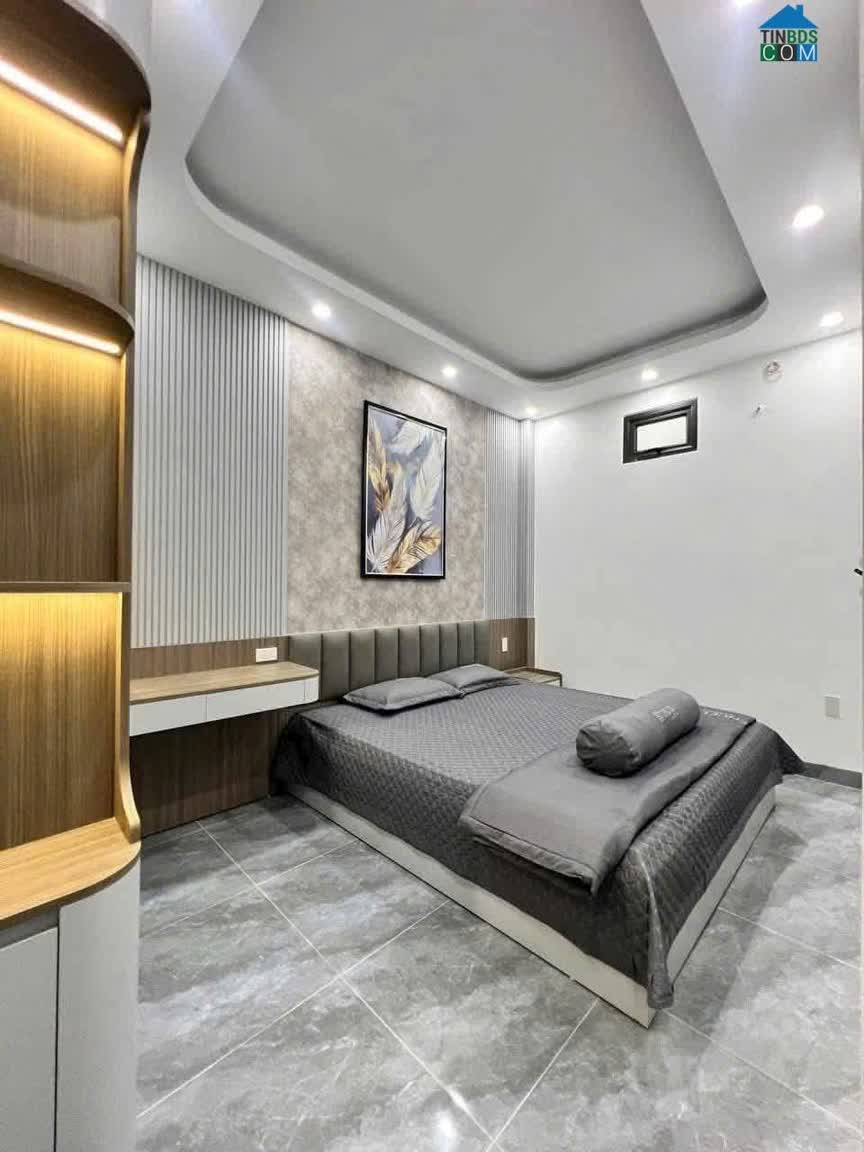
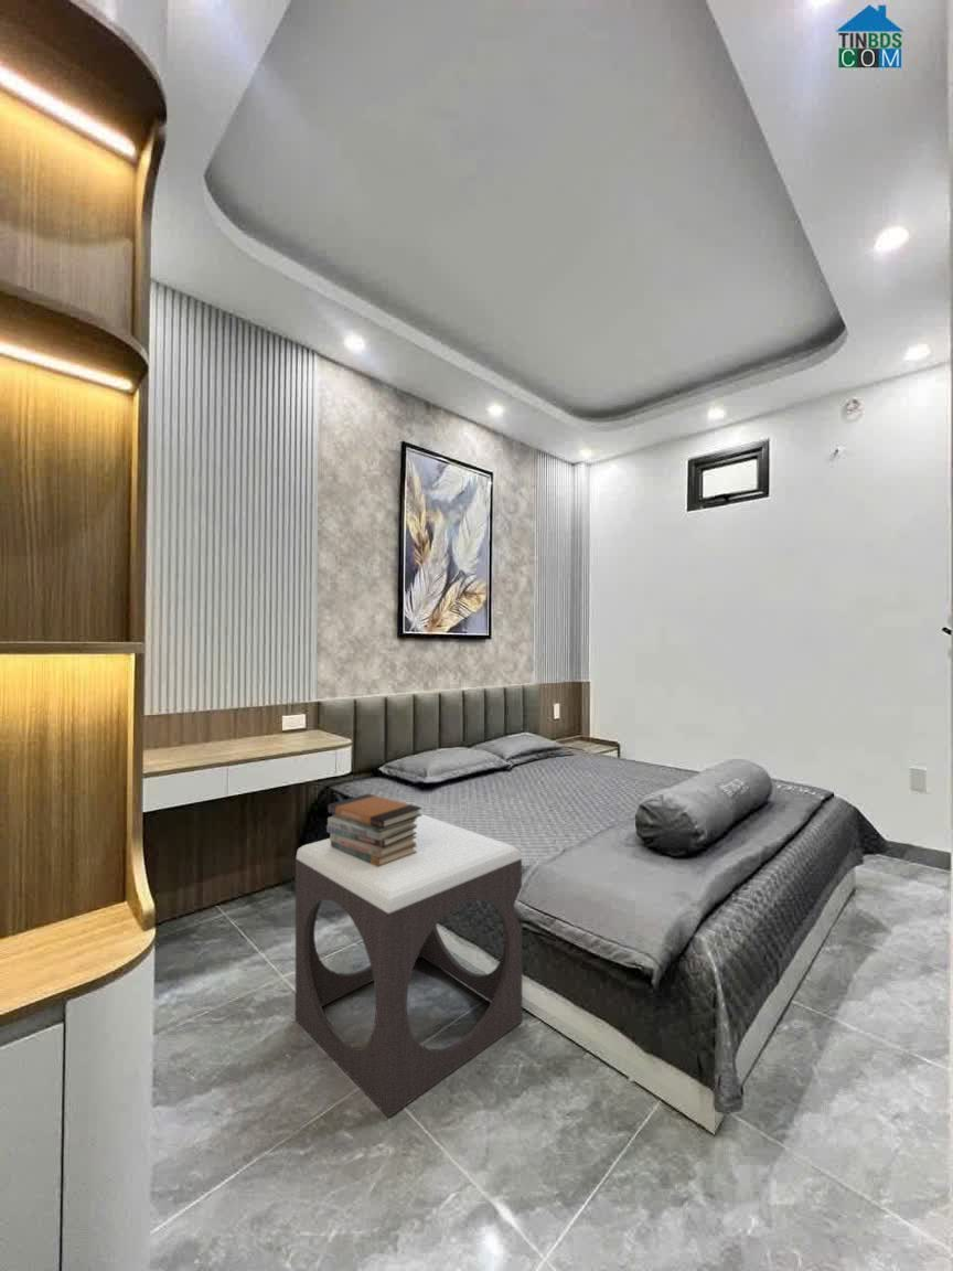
+ footstool (408, 930)
+ book stack (373, 826)
